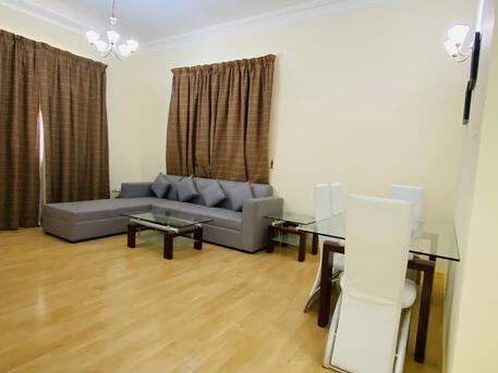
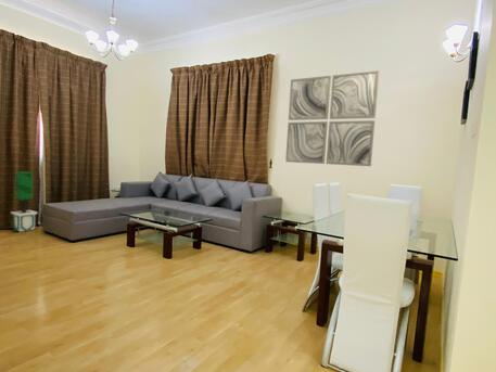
+ potted tree (24, 201)
+ wall art (329, 121)
